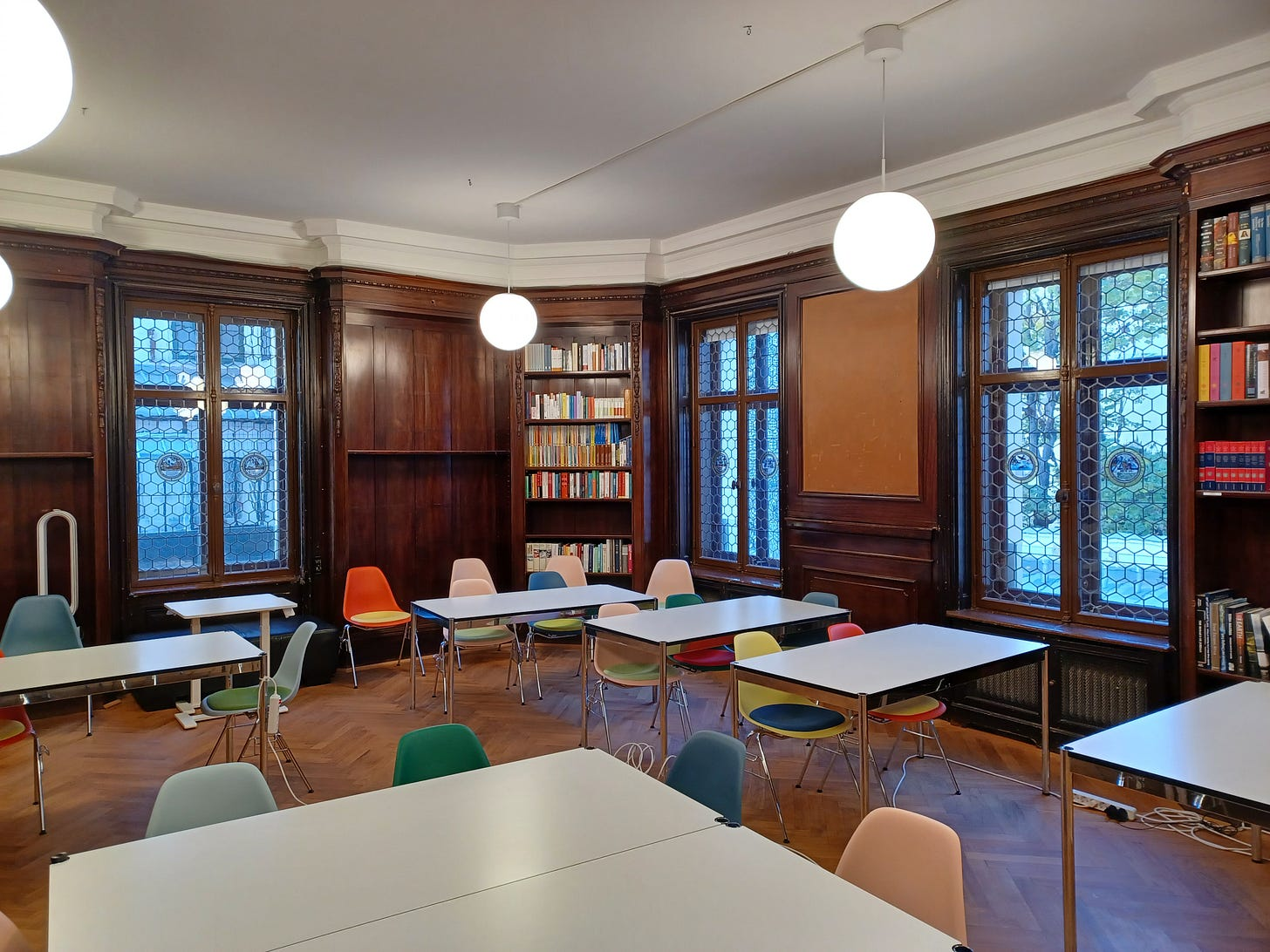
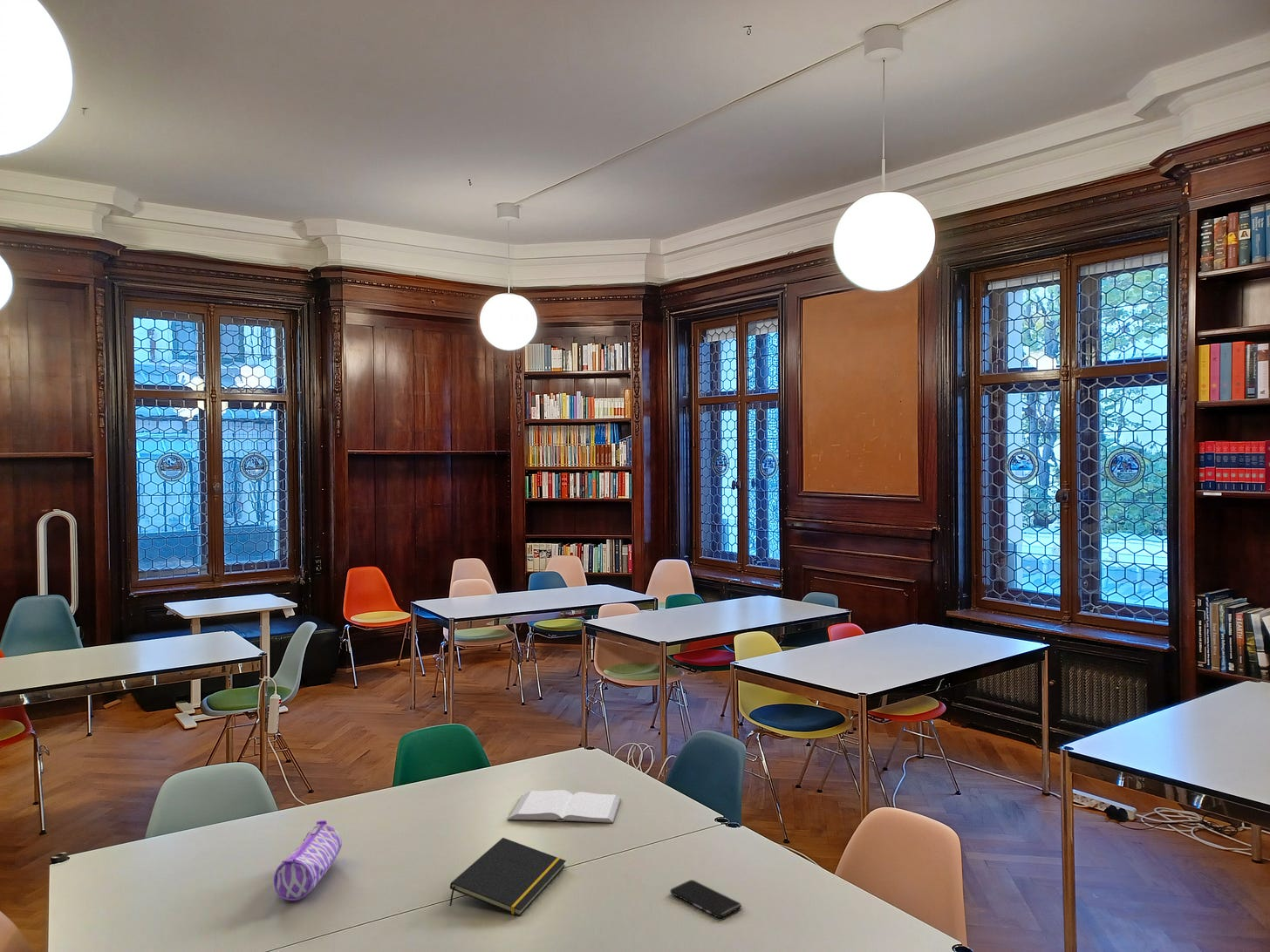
+ pencil case (310, 859)
+ notepad (510, 874)
+ book (565, 805)
+ smartphone (705, 898)
